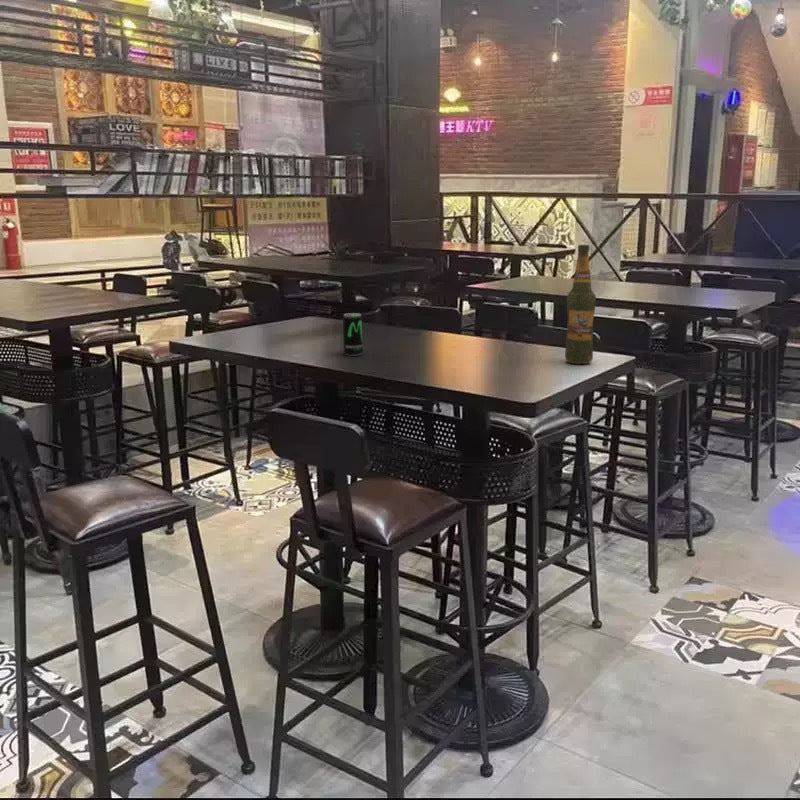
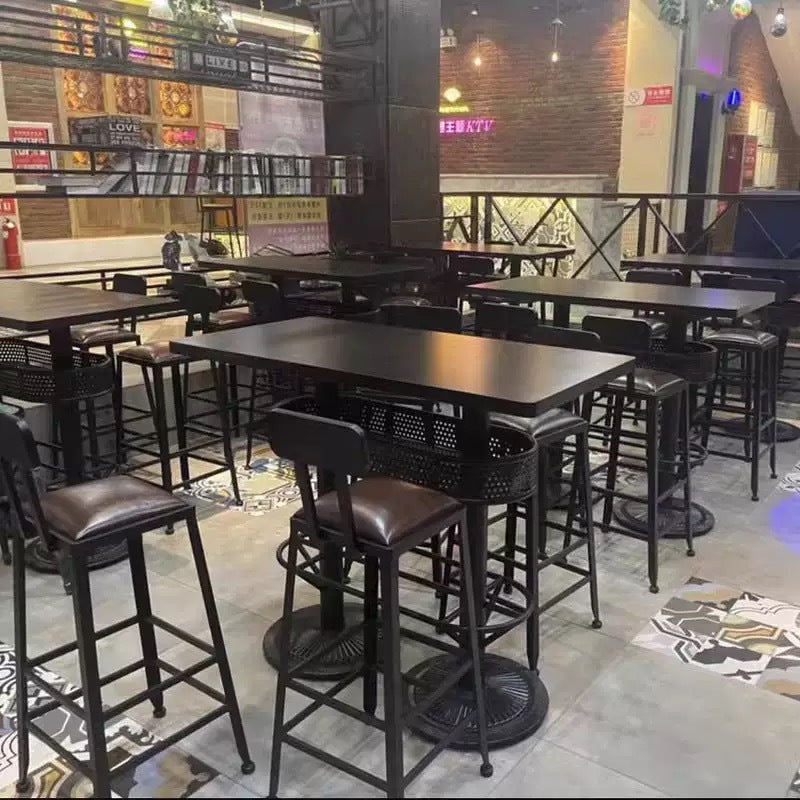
- beer bottle (581, 304)
- beverage can (352, 333)
